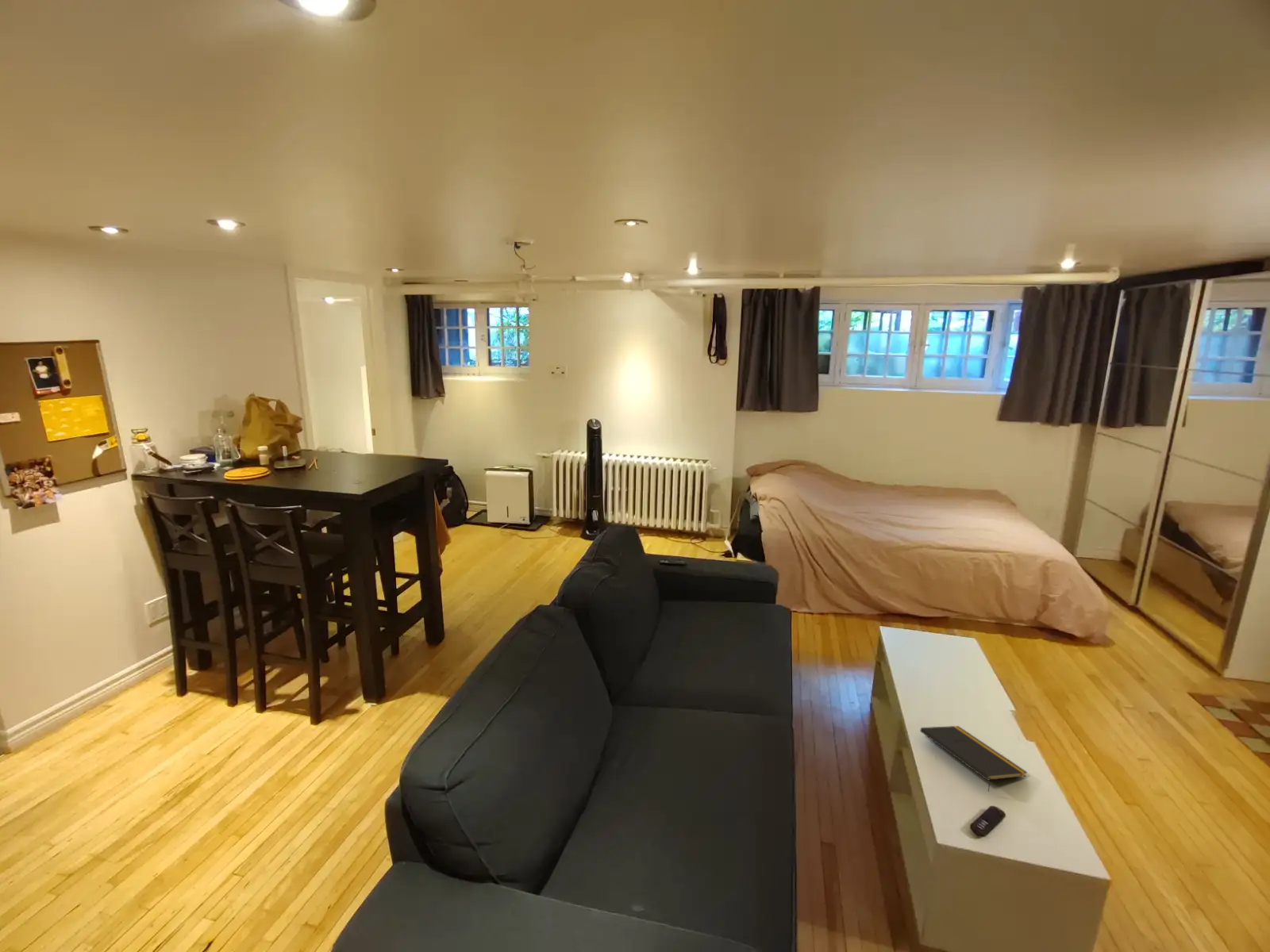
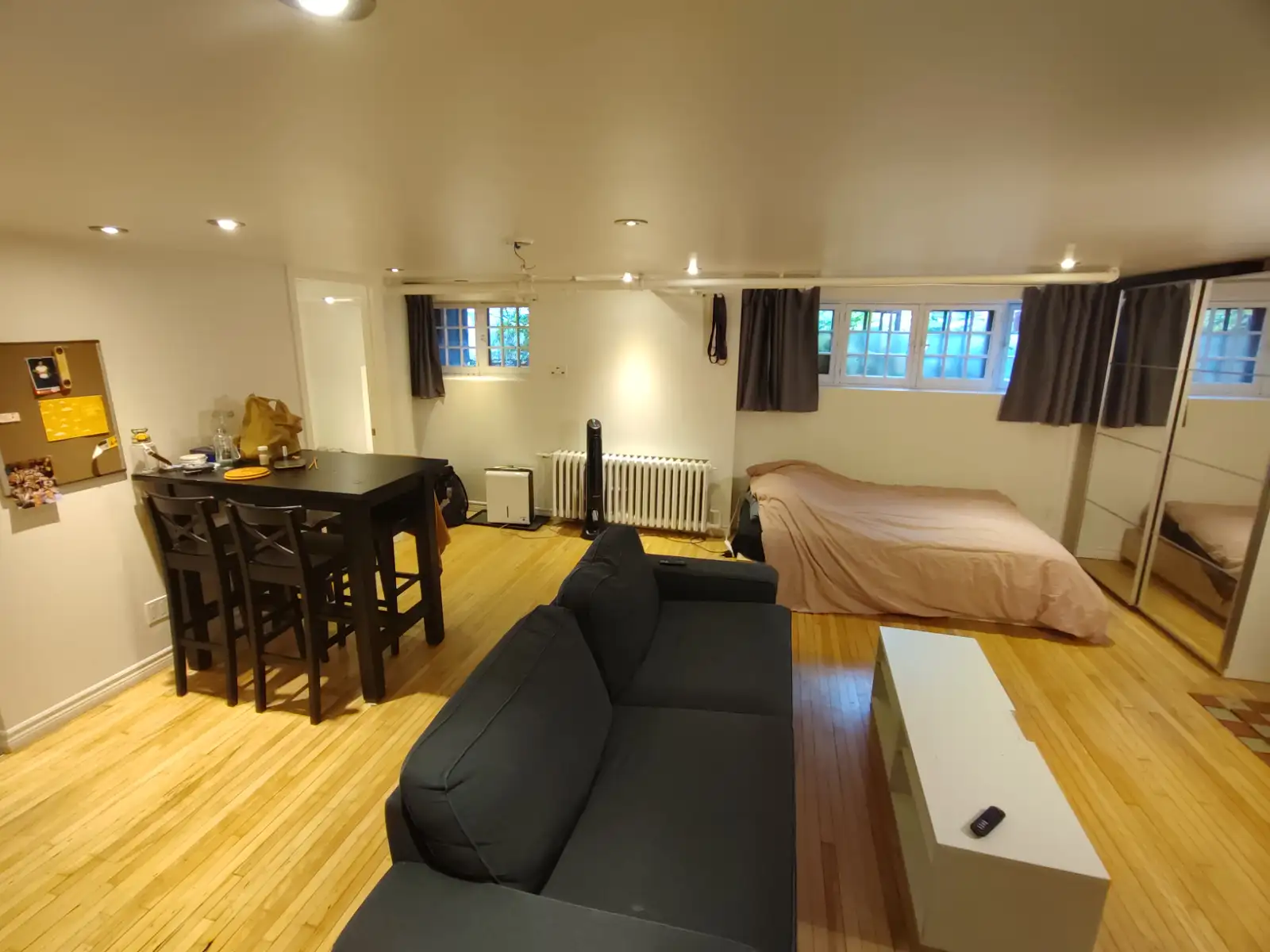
- notepad (971, 750)
